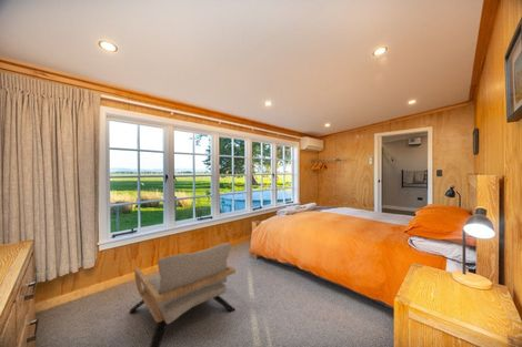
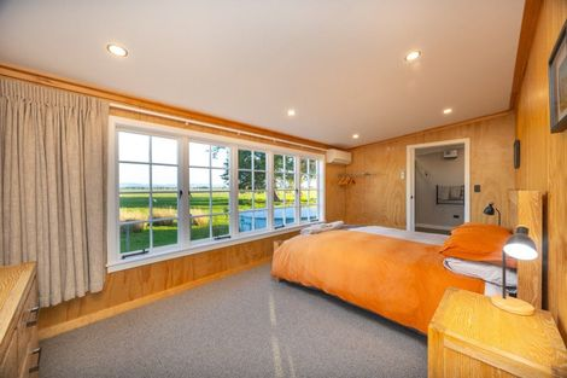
- armchair (182, 275)
